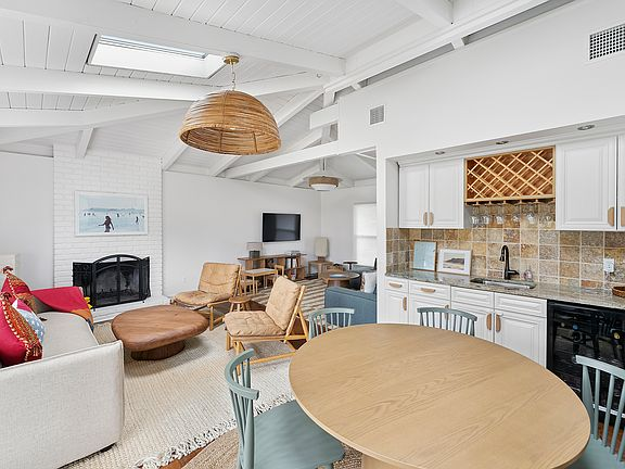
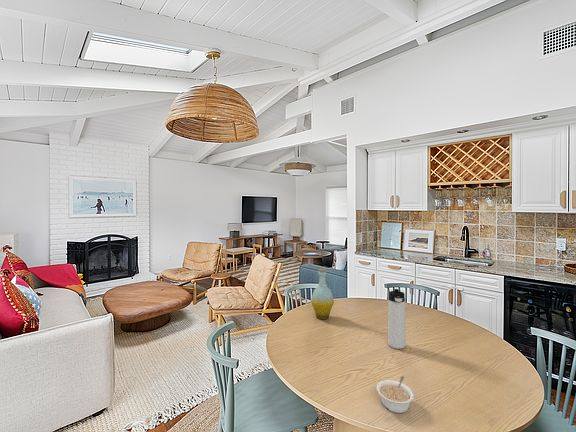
+ thermos bottle (397, 319)
+ legume (394, 395)
+ bottle (322, 293)
